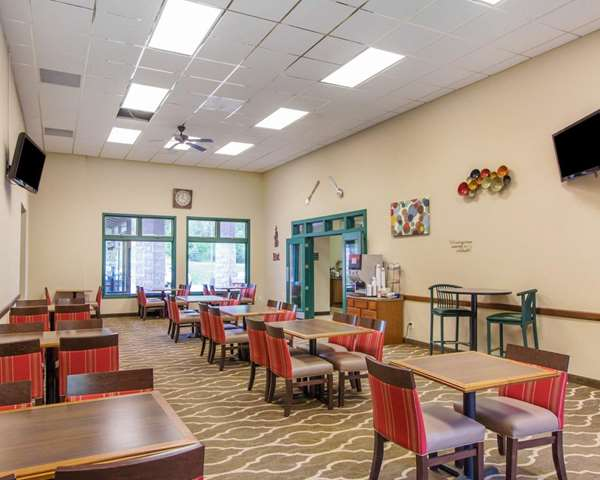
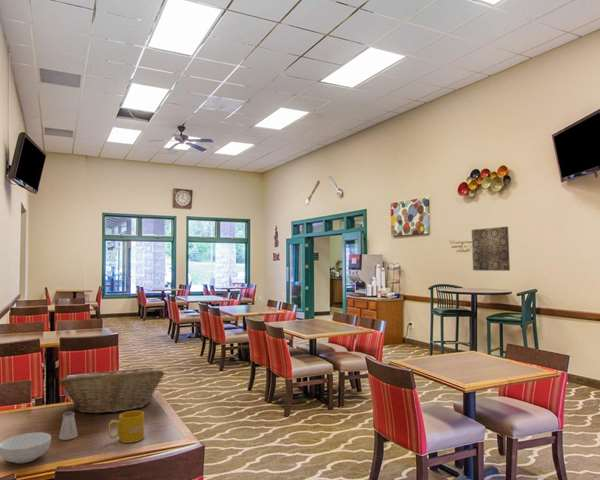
+ fruit basket (113, 385)
+ mug (126, 427)
+ cereal bowl (25, 449)
+ wall art (489, 249)
+ saltshaker (68, 424)
